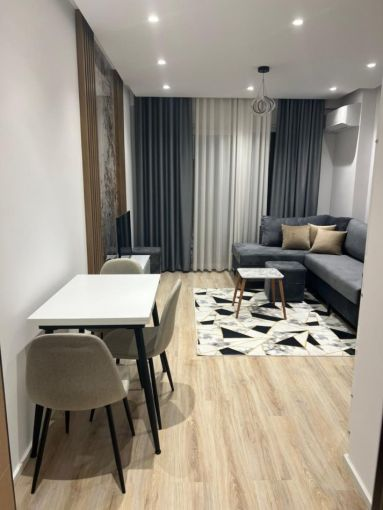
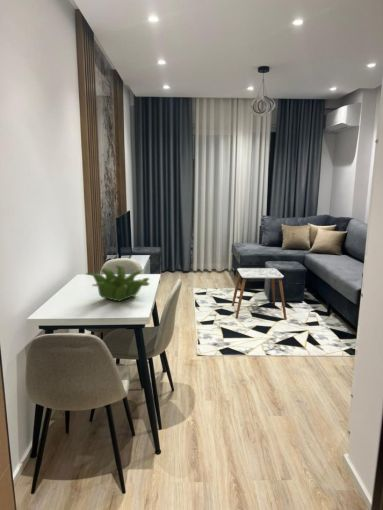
+ plant (124, 285)
